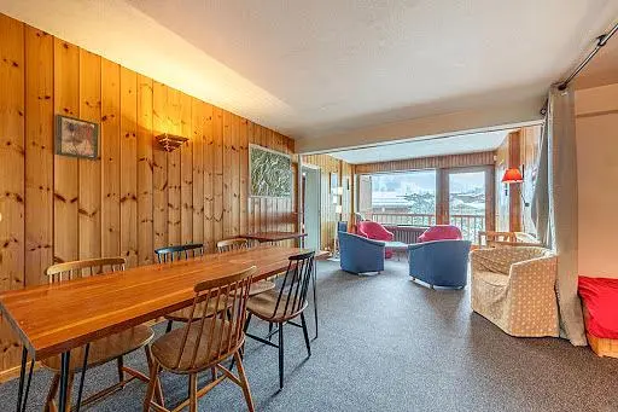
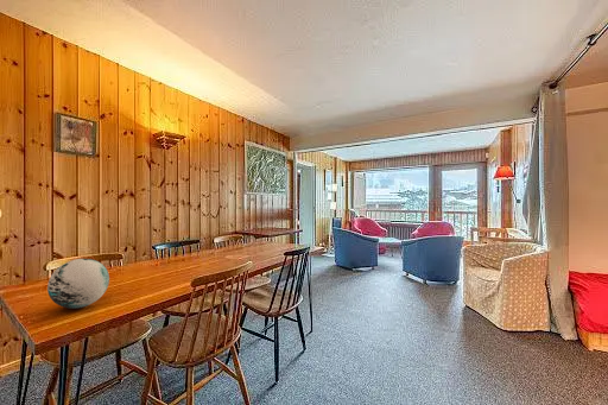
+ decorative orb (80, 283)
